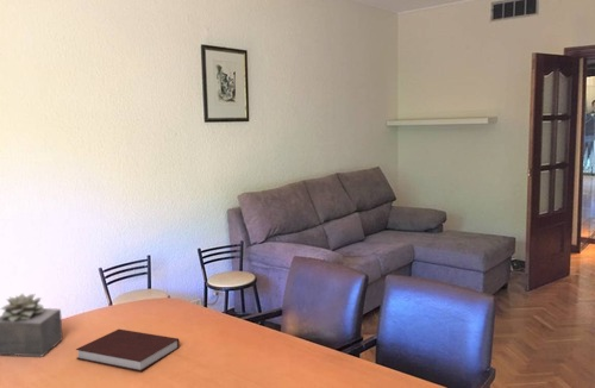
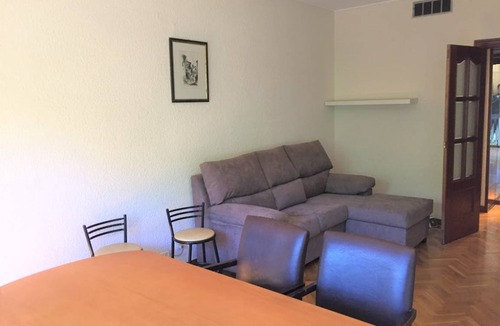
- notebook (129, 348)
- succulent plant (26, 321)
